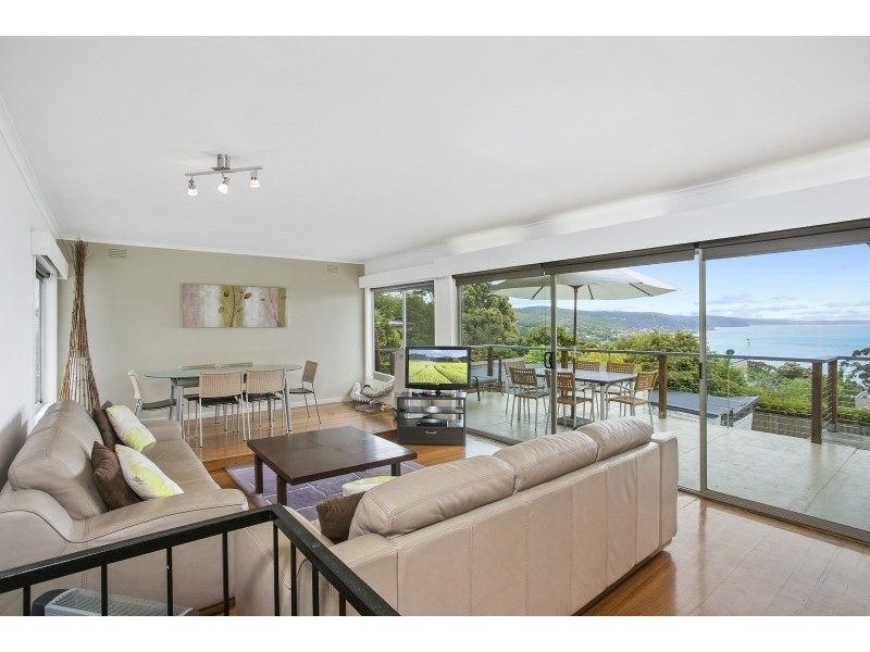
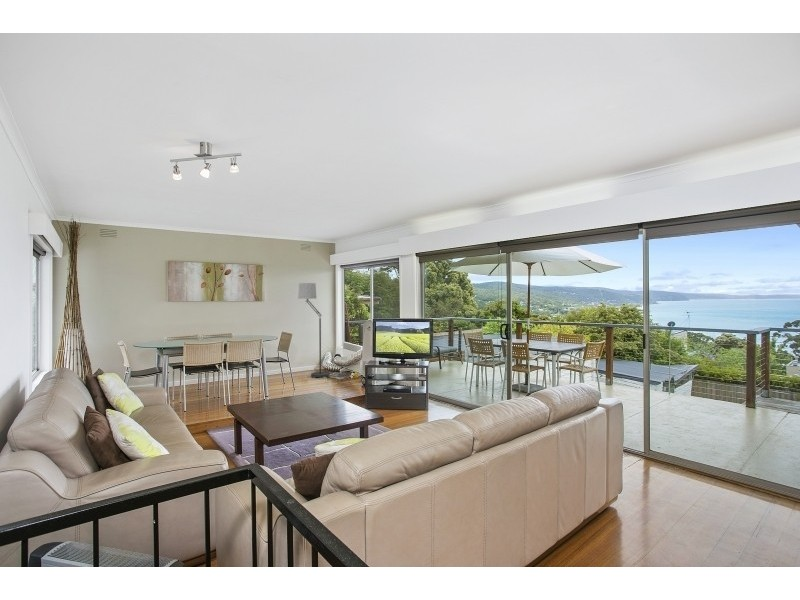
+ floor lamp (319, 328)
